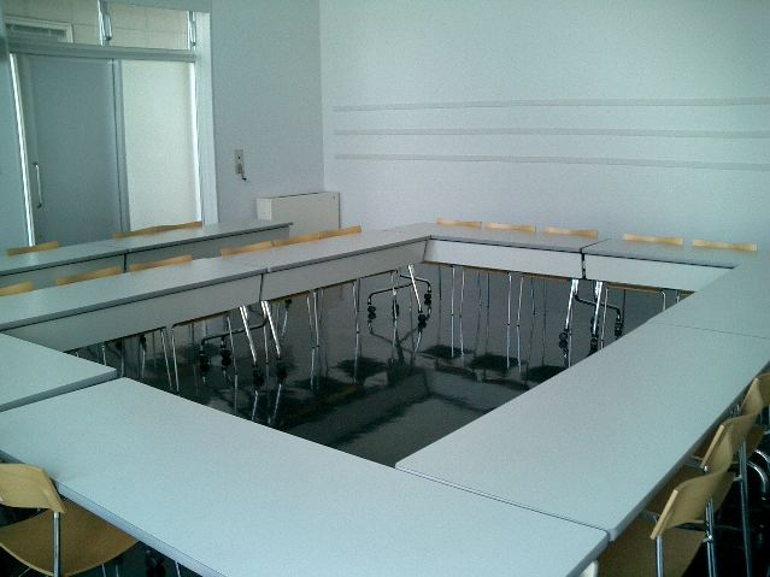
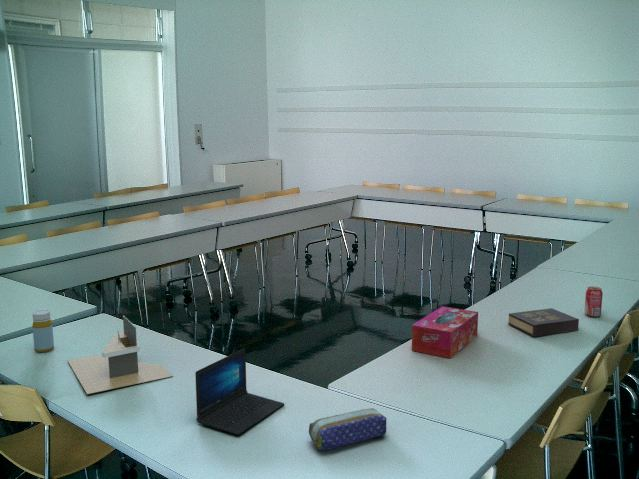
+ tissue box (445, 330)
+ laptop (240, 389)
+ bottle (42, 331)
+ reception desk (117, 345)
+ pencil case (347, 427)
+ hardback book (542, 321)
+ beverage can (593, 301)
